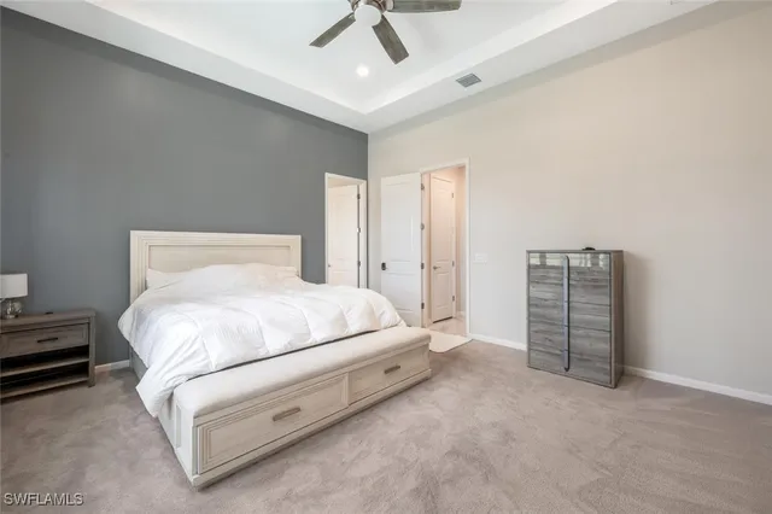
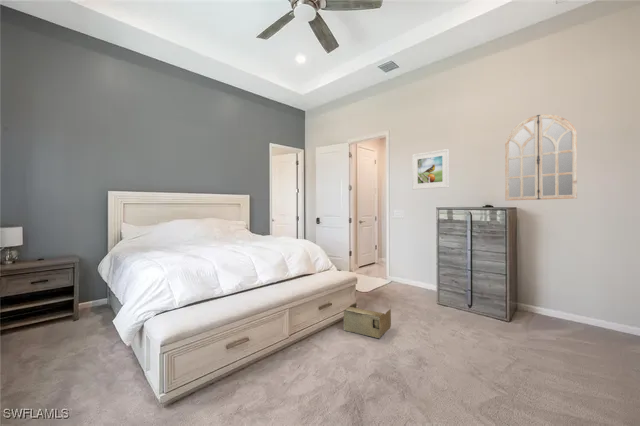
+ cardboard box (366, 318)
+ home mirror (538, 157)
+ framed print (429, 170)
